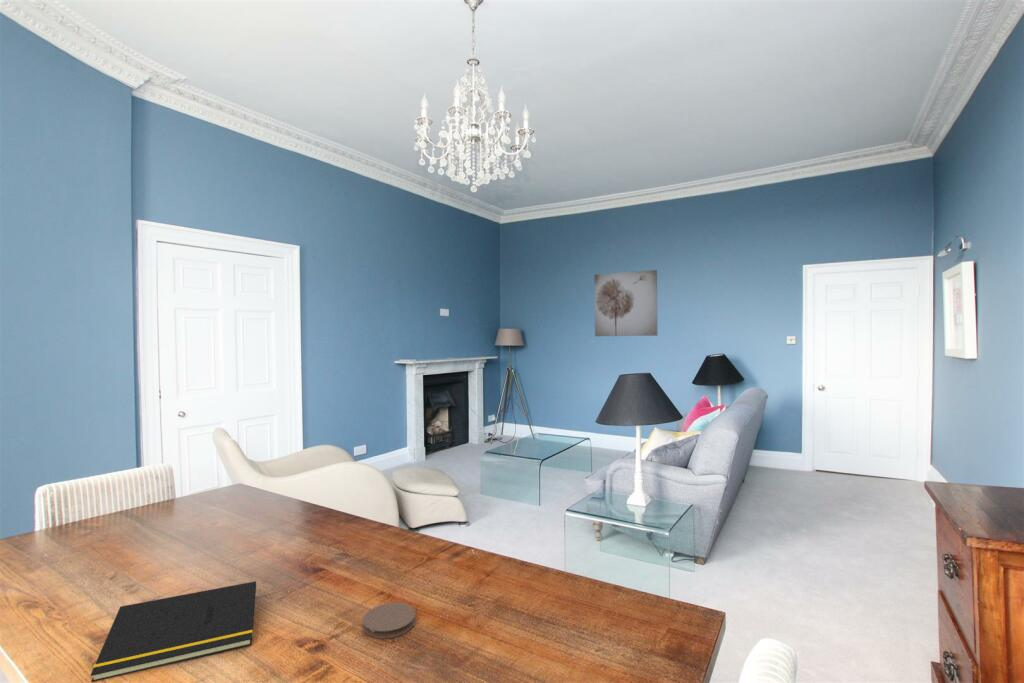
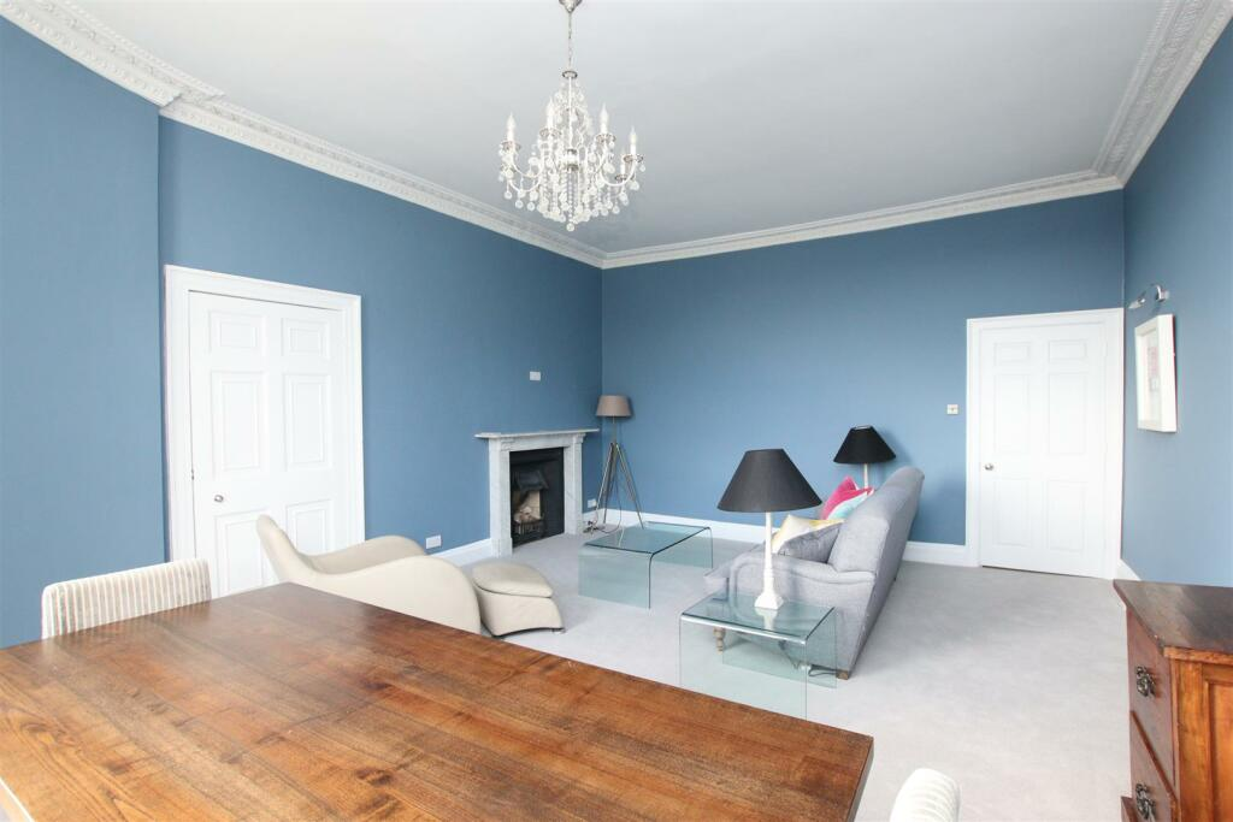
- notepad (184, 625)
- coaster (389, 619)
- wall art (624, 304)
